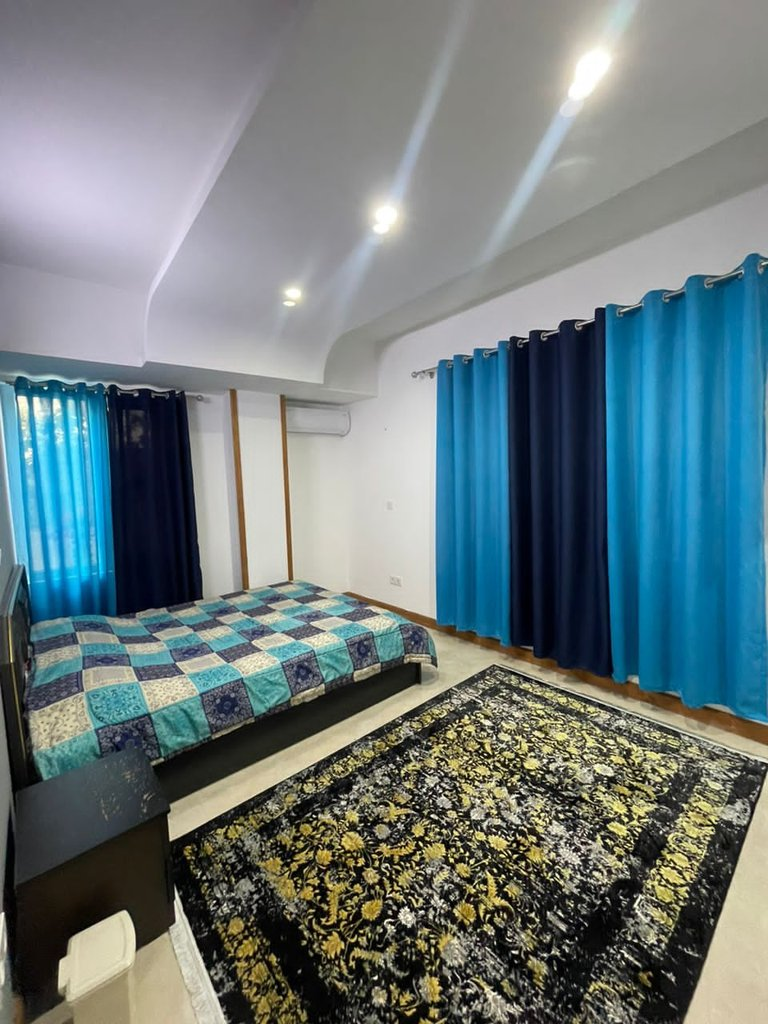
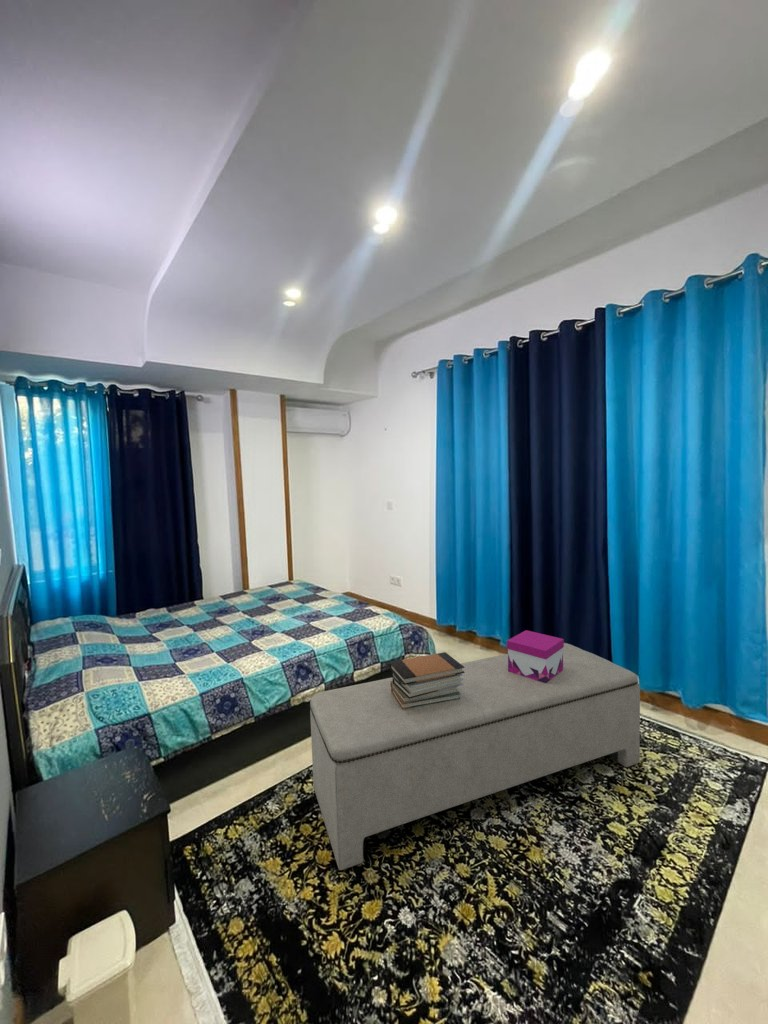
+ decorative box (535, 655)
+ bench (479, 728)
+ book stack (426, 679)
